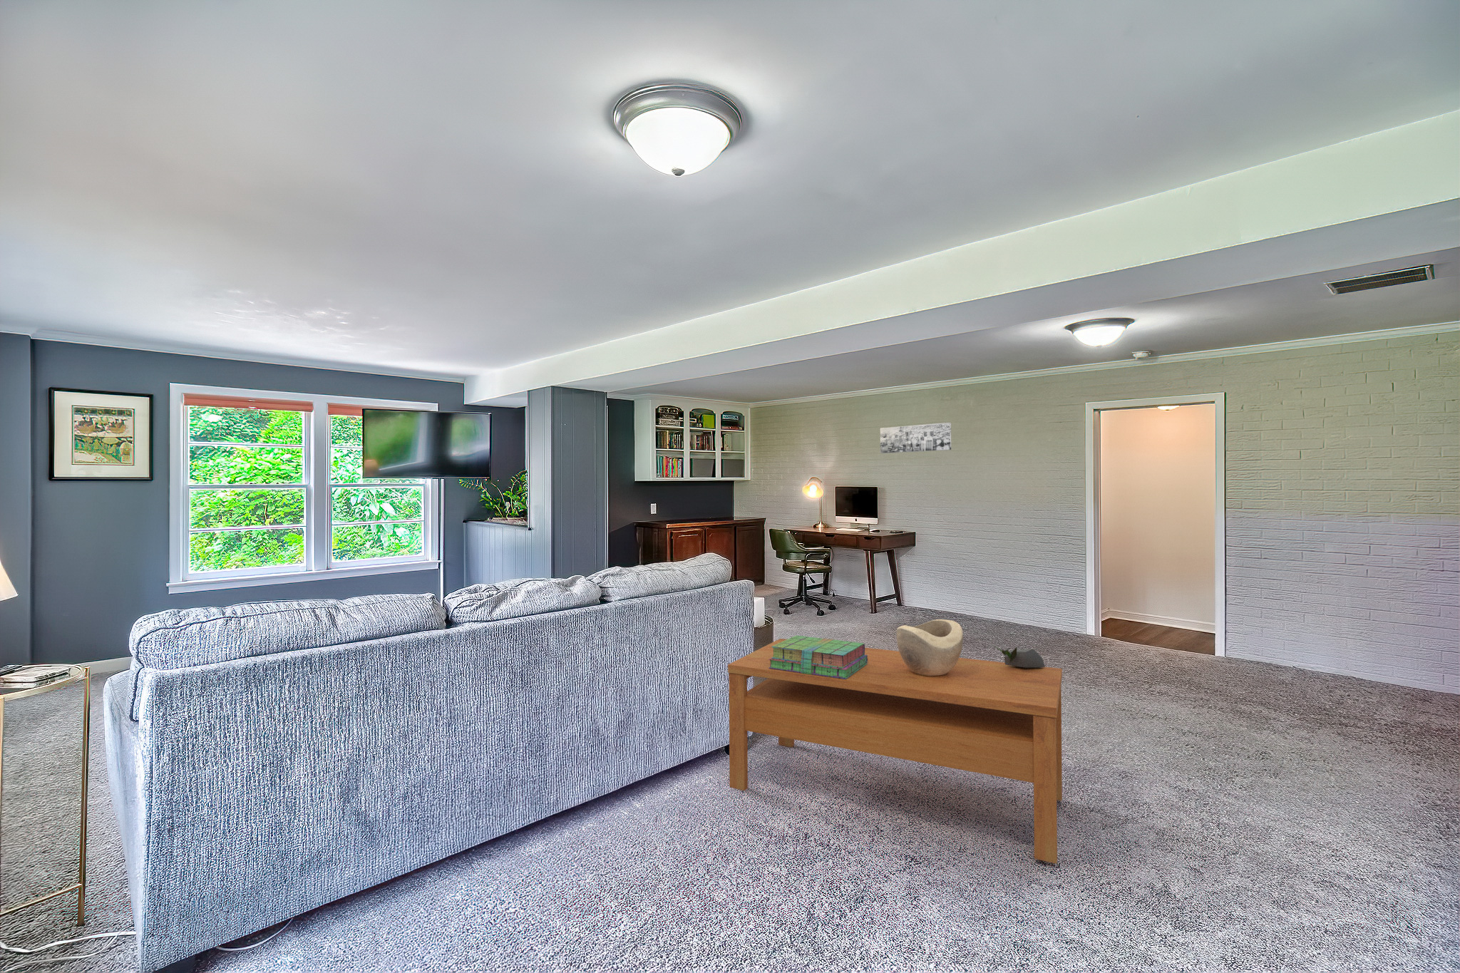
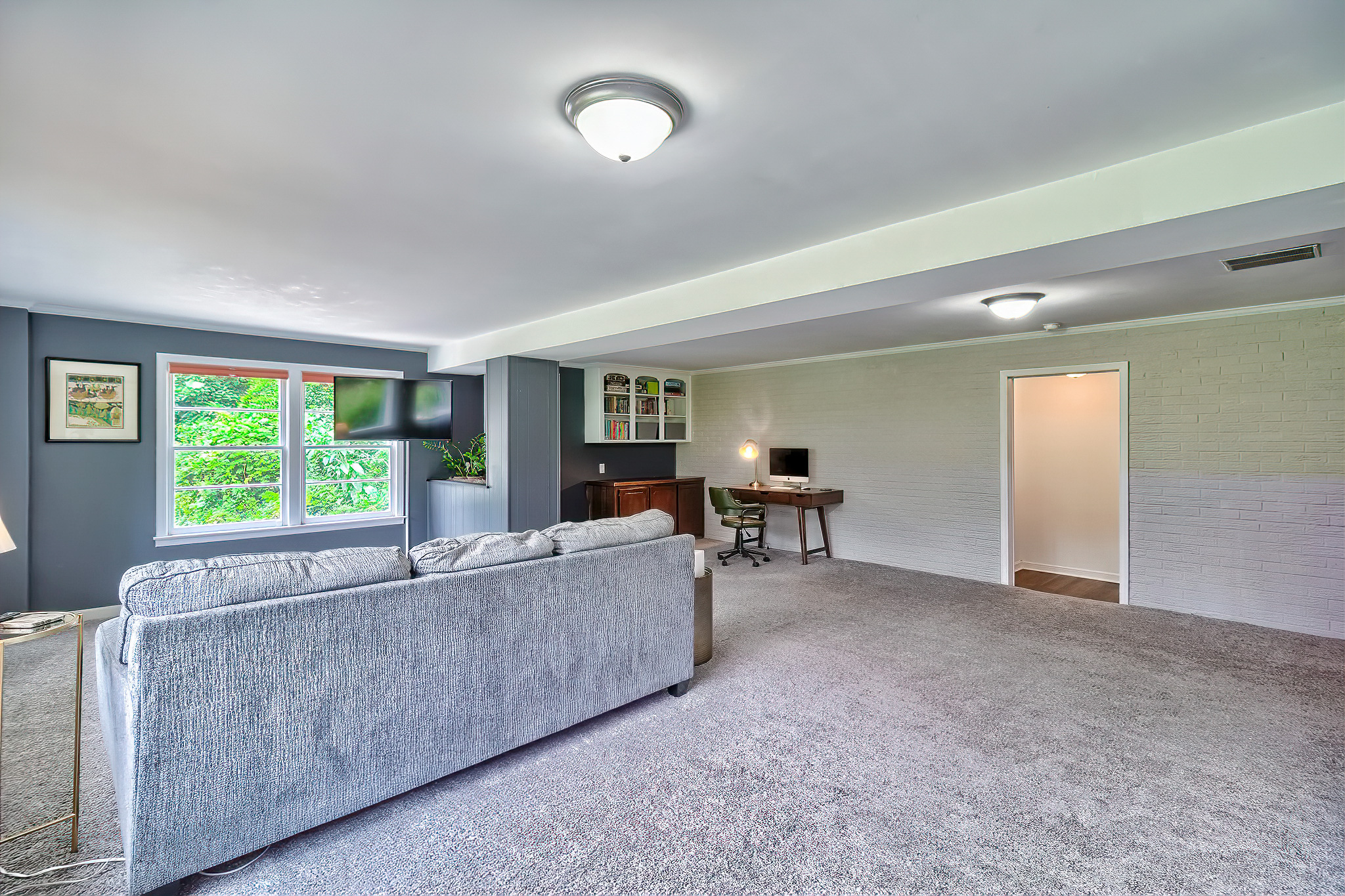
- stack of books (818, 655)
- succulent plant (1013, 657)
- coffee table (892, 730)
- wall art (914, 439)
- decorative bowl (929, 646)
